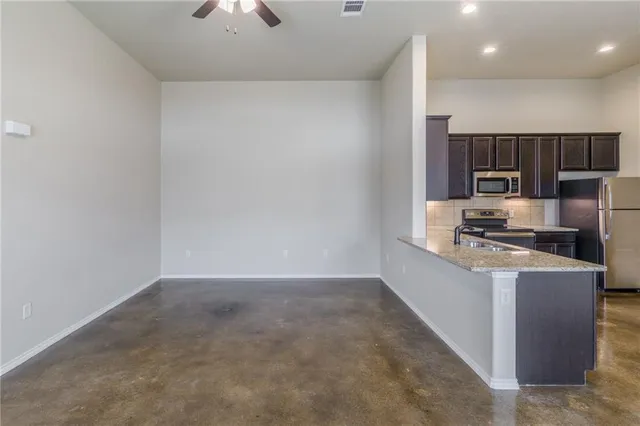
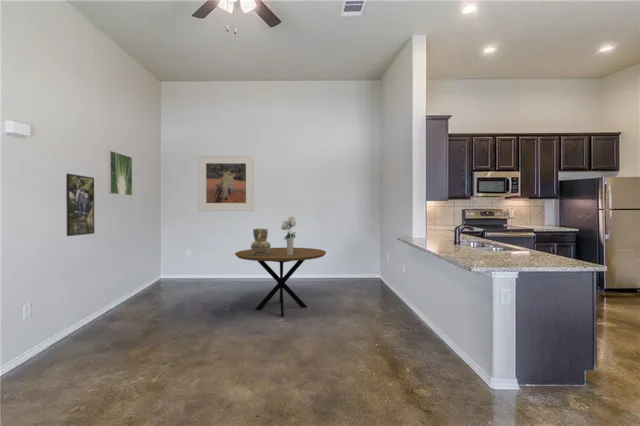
+ bouquet (288, 234)
+ dining table (281, 280)
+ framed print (226, 183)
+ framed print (81, 205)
+ ceramic jug (260, 241)
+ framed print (120, 174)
